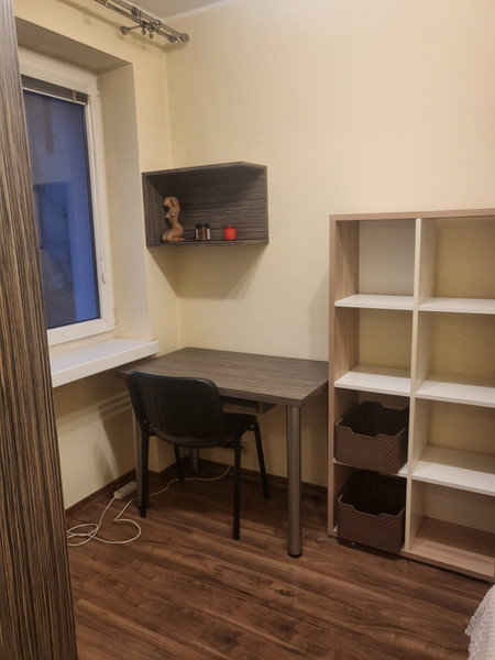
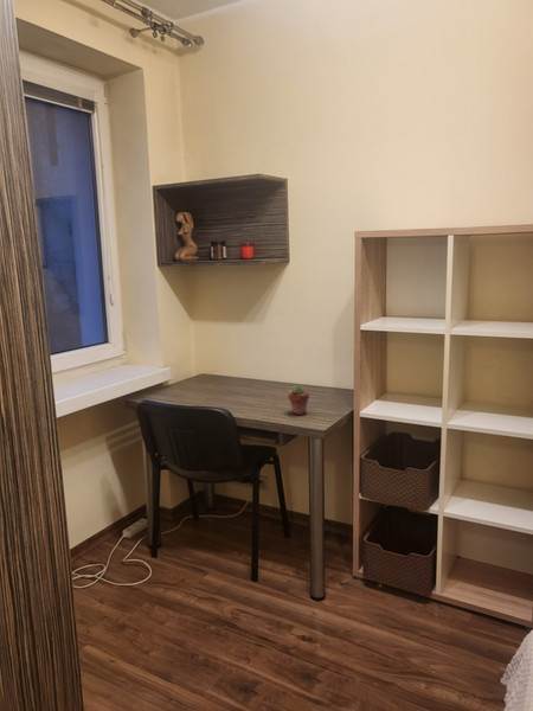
+ potted succulent (298, 398)
